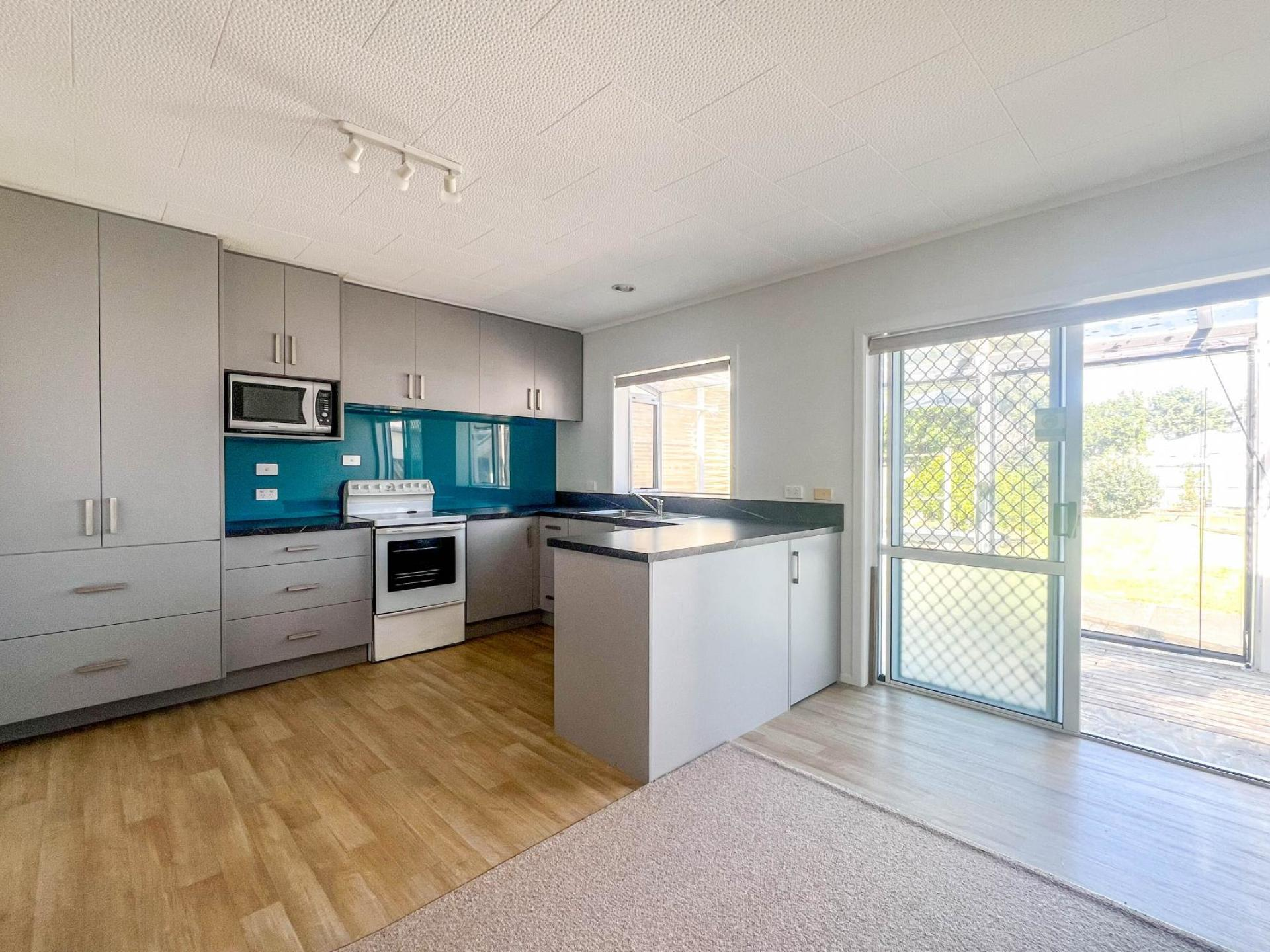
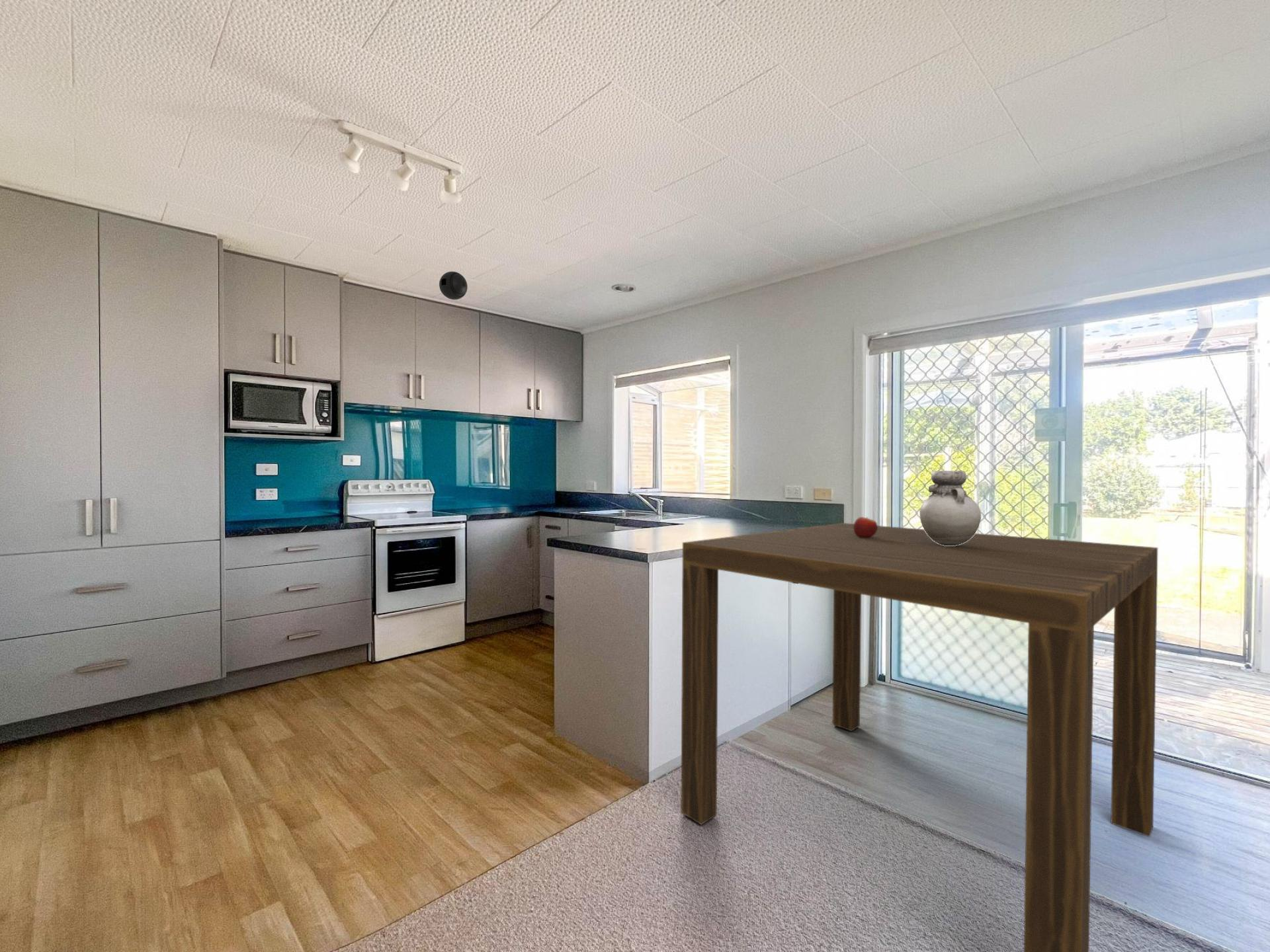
+ fruit (865, 526)
+ vase (949, 507)
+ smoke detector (453, 286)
+ dining table (860, 683)
